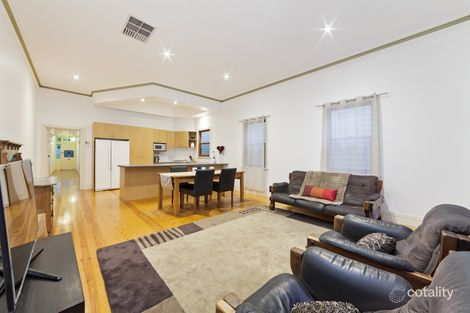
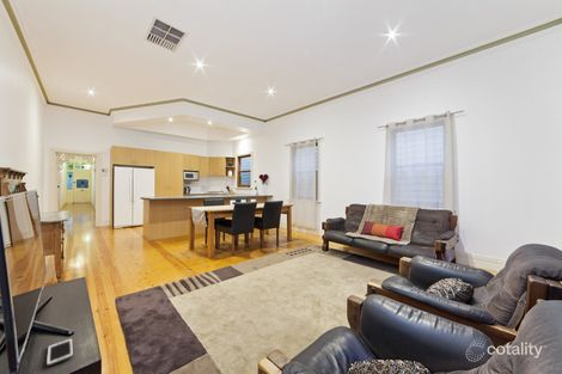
+ cell phone (60, 351)
